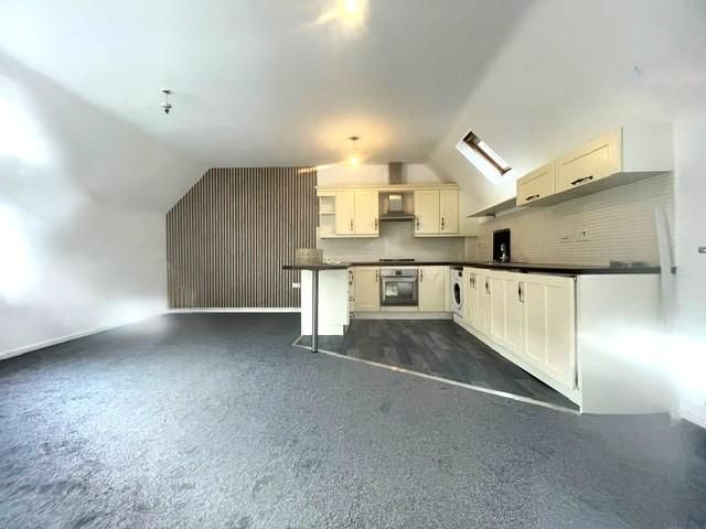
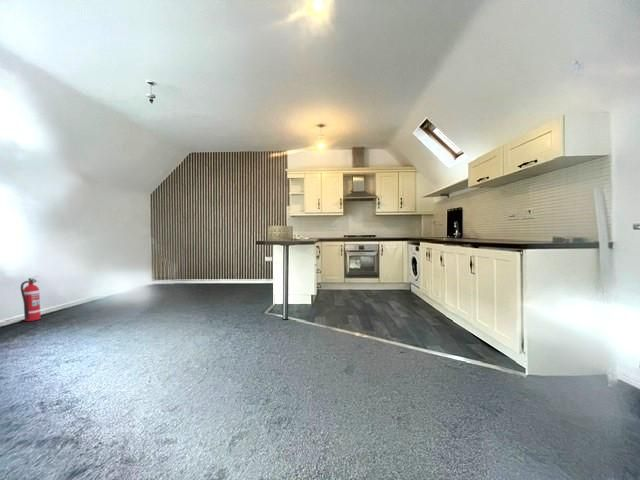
+ fire extinguisher (30, 298)
